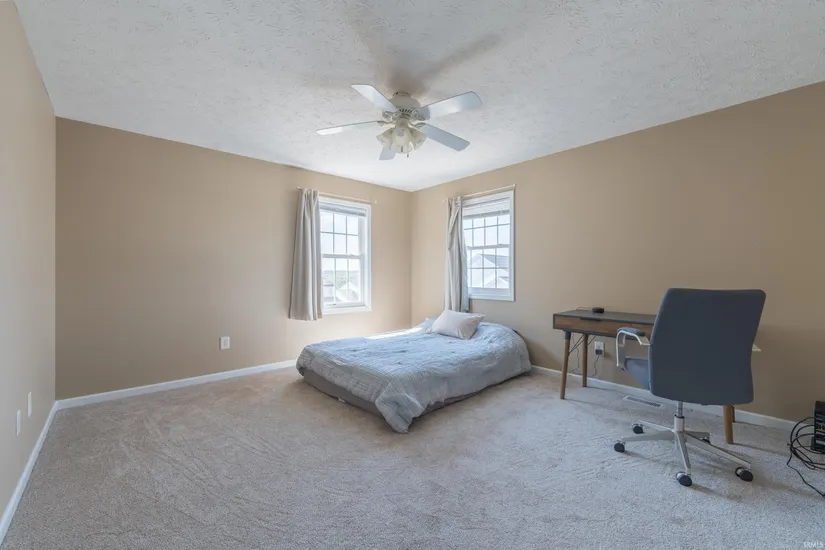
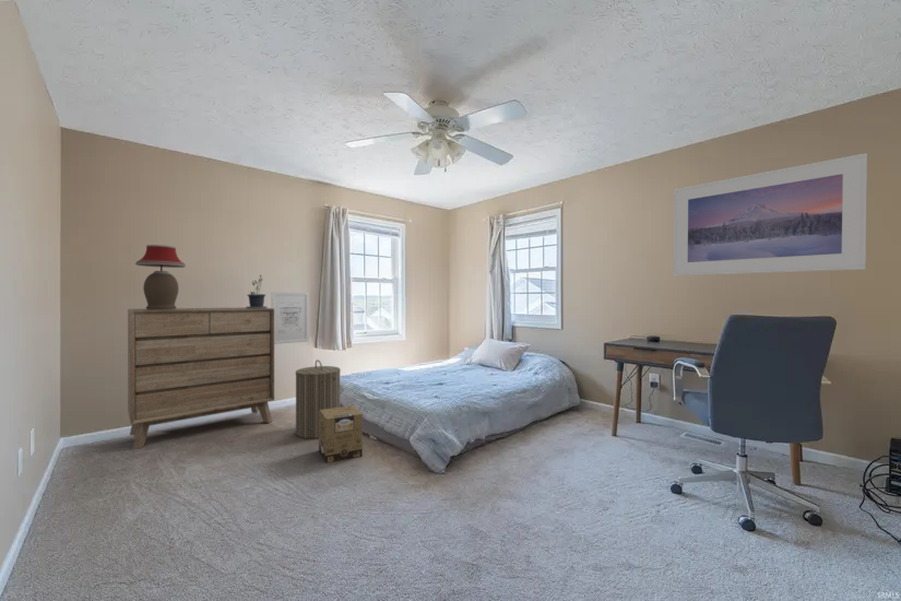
+ cardboard box (340, 432)
+ table lamp (161, 278)
+ dresser (204, 368)
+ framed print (756, 223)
+ laundry hamper (318, 396)
+ wall art (291, 317)
+ potted plant (256, 291)
